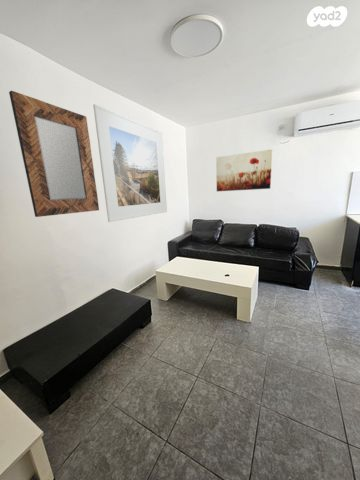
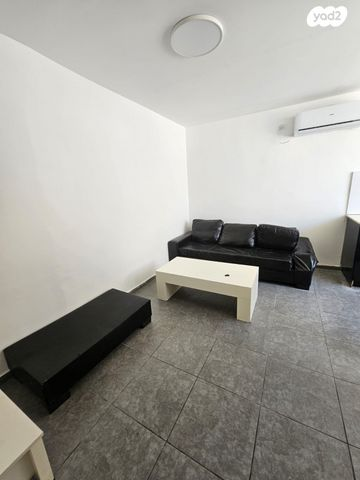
- home mirror (62, 162)
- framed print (138, 171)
- wall art (242, 172)
